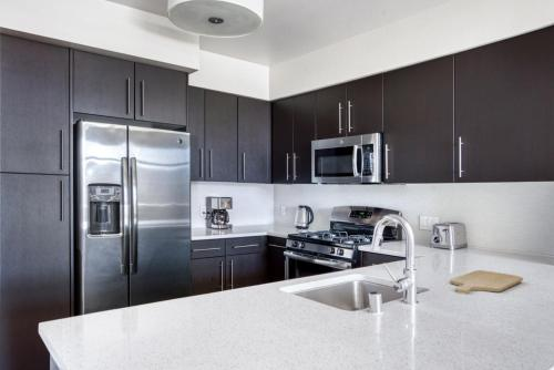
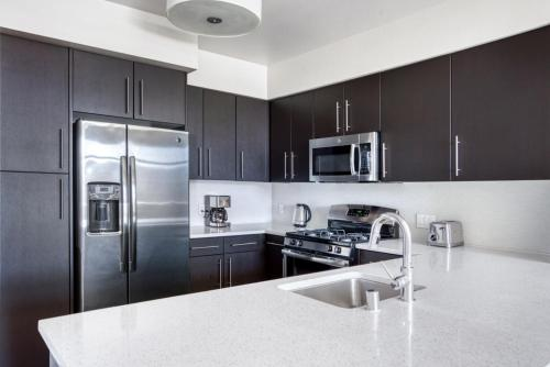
- chopping board (481, 281)
